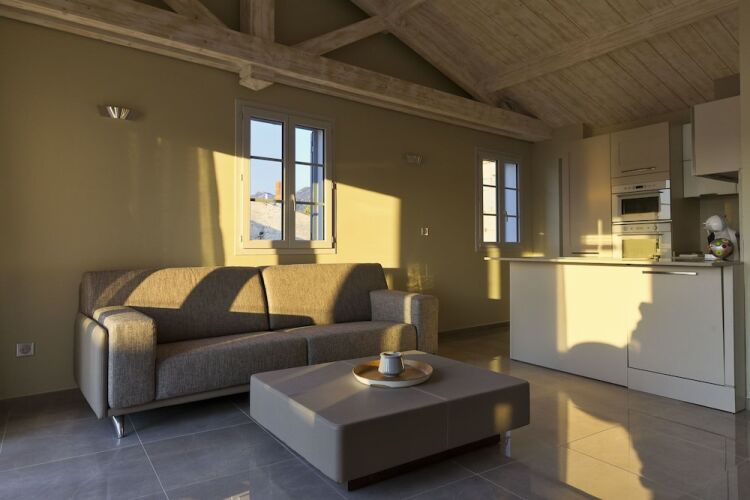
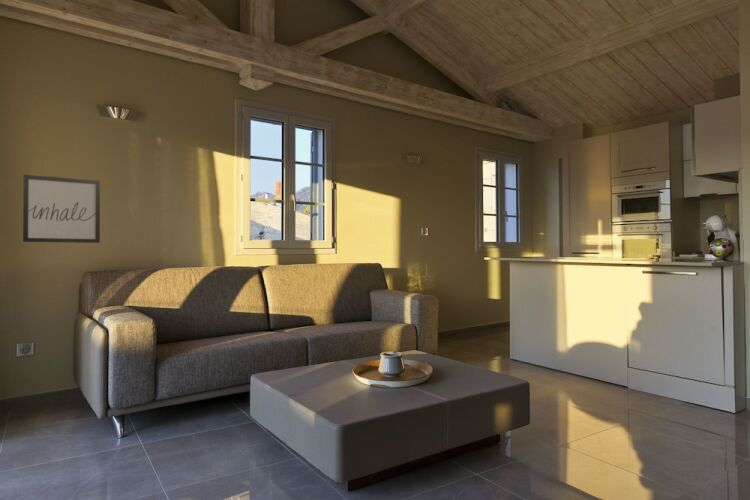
+ wall art (63, 210)
